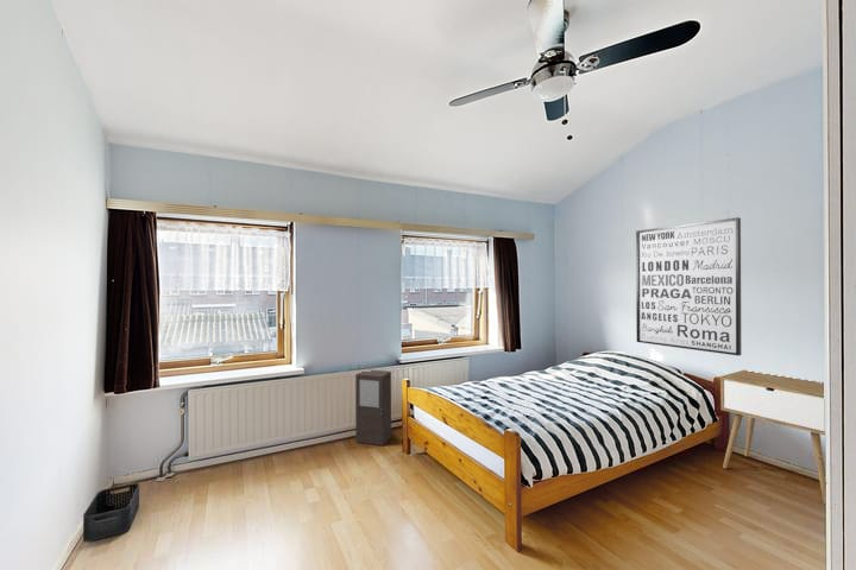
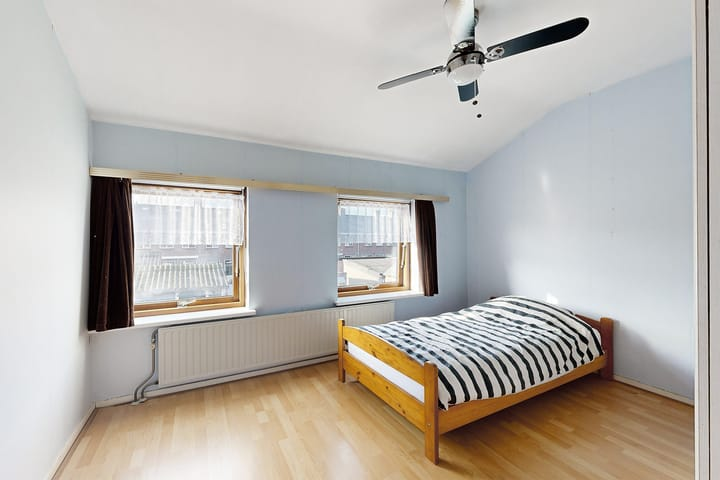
- wall art (682, 286)
- nightstand (781, 424)
- storage bin (113, 509)
- cabinet (373, 406)
